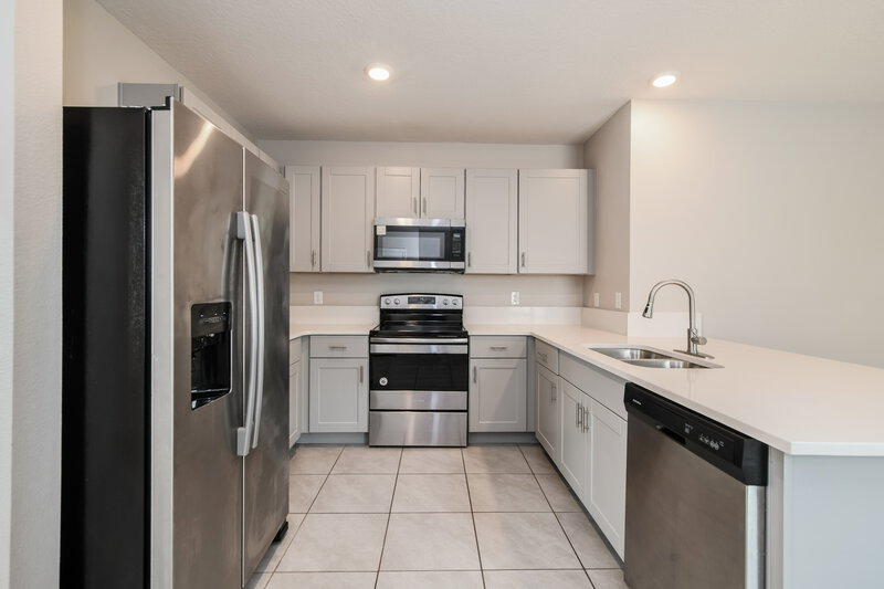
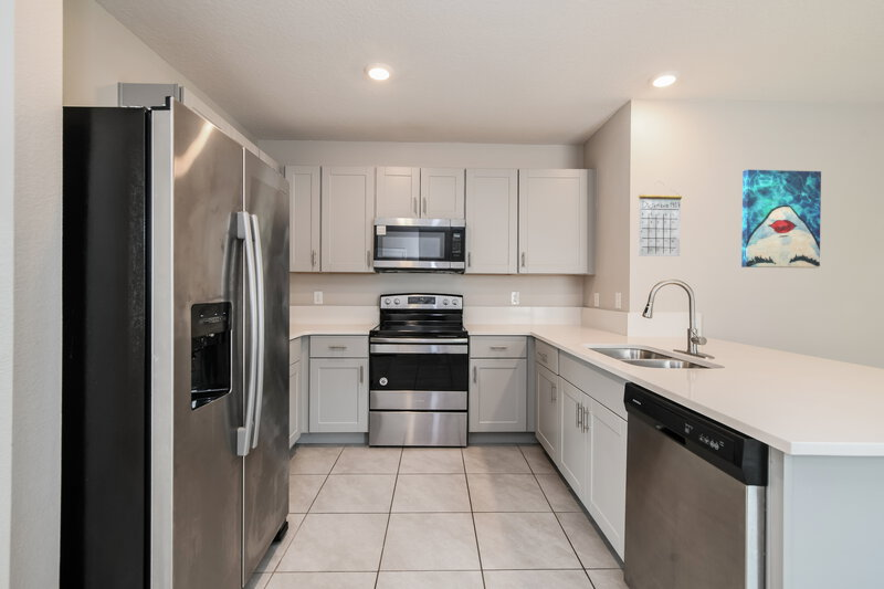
+ wall art (781, 219)
+ calendar (660, 218)
